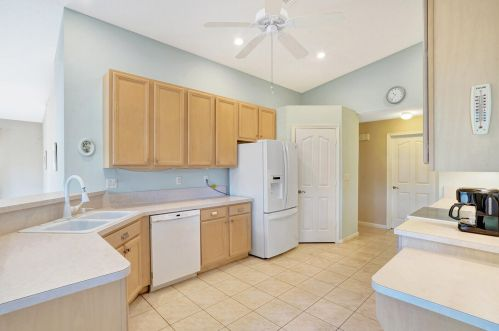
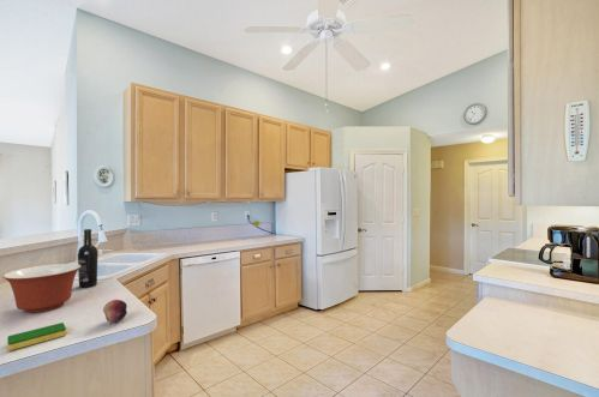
+ mixing bowl (44, 288)
+ dish sponge (37, 335)
+ fruit (115, 311)
+ wine bottle (88, 257)
